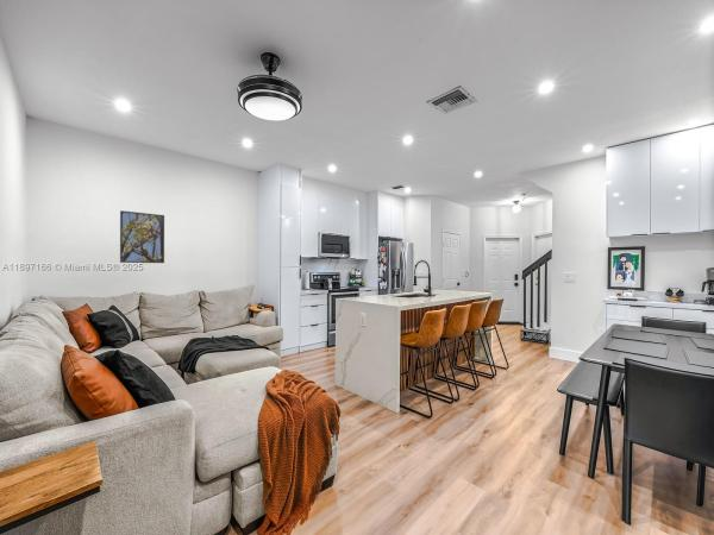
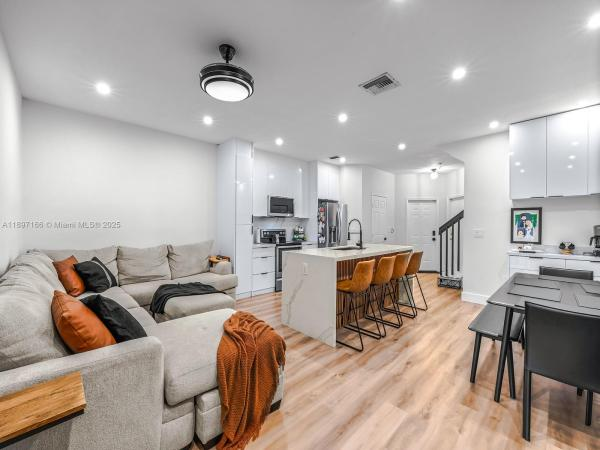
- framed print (143, 238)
